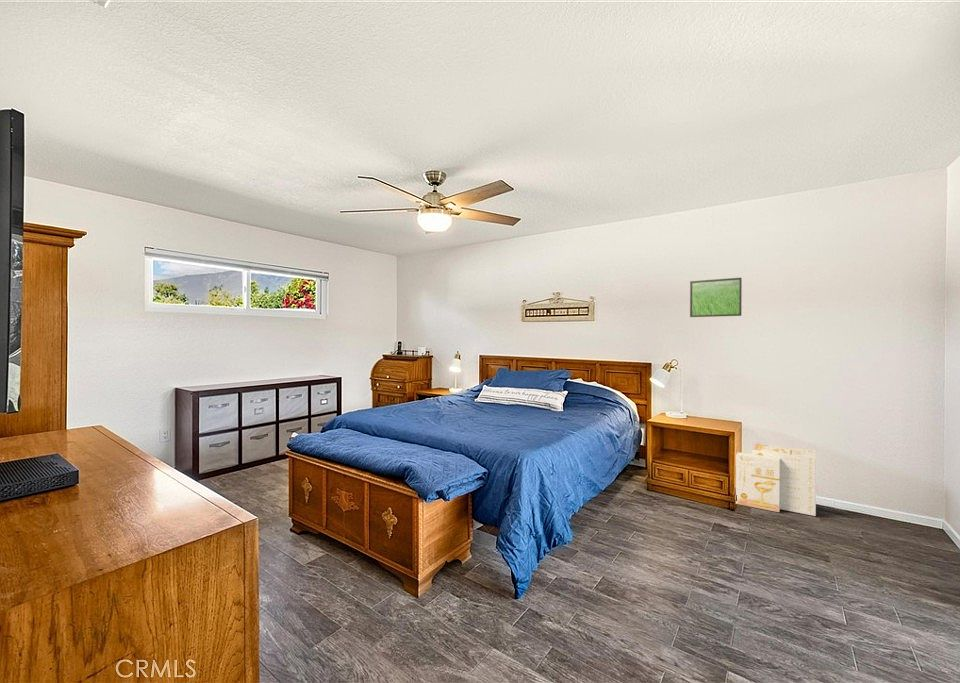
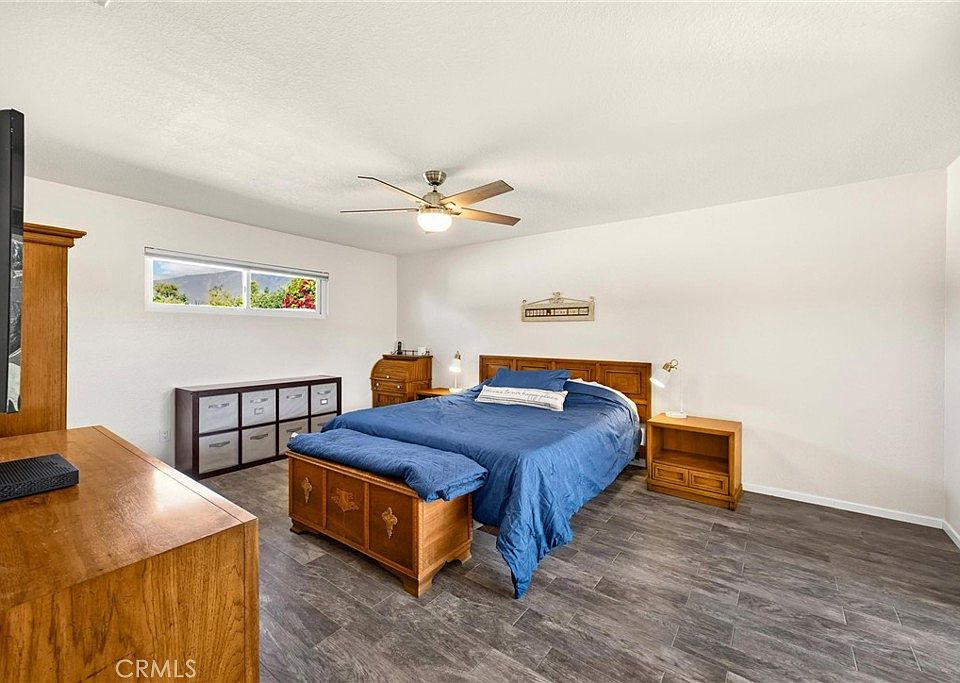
- product box (775, 477)
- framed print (715, 298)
